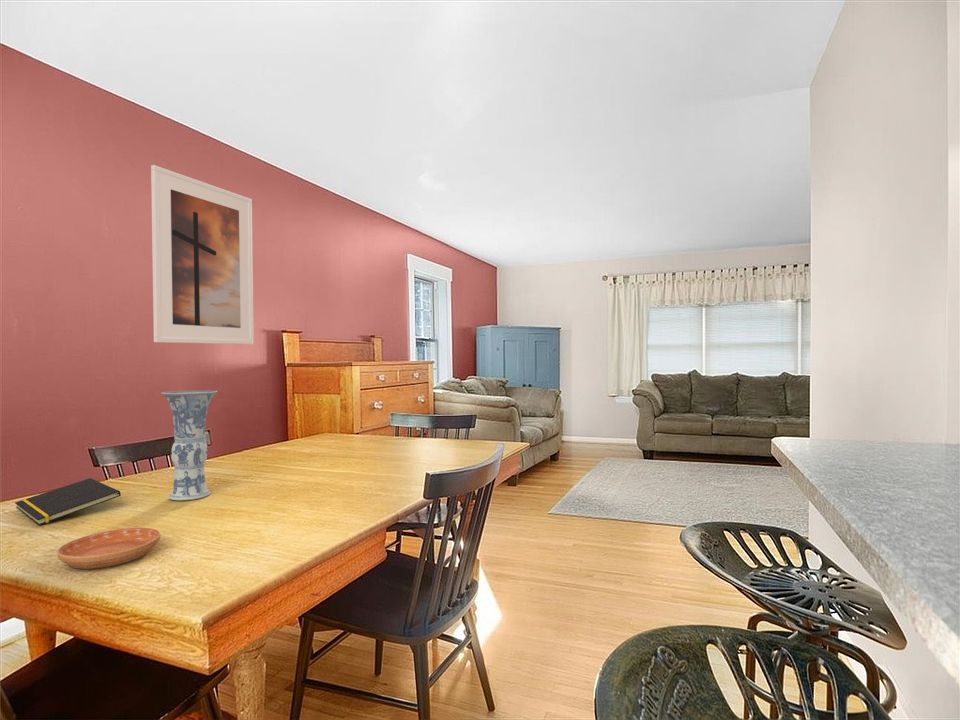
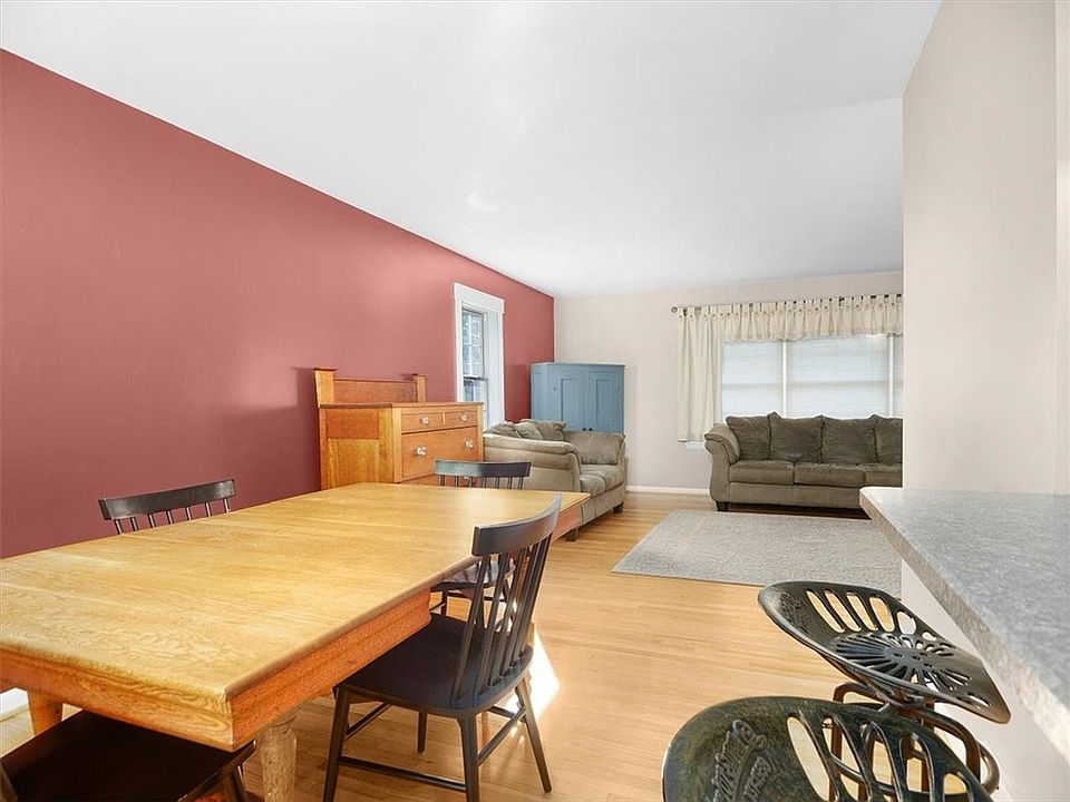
- saucer (111, 548)
- notepad (67, 499)
- vase (190, 443)
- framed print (207, 263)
